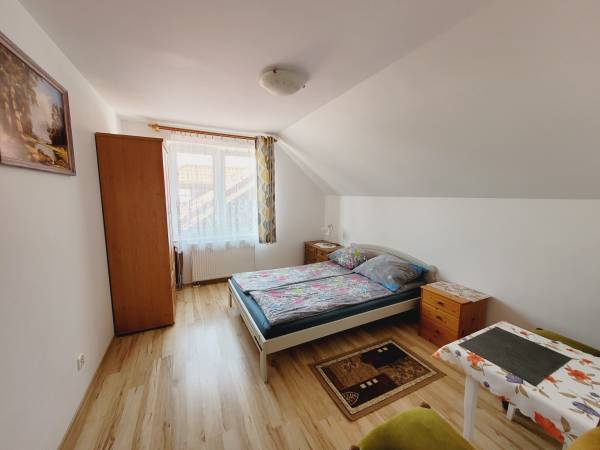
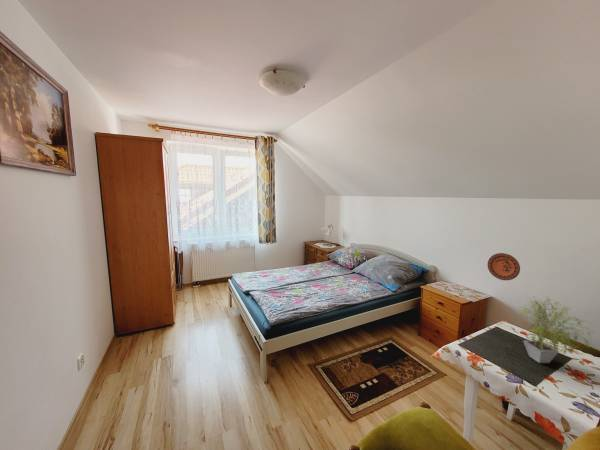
+ potted plant (550, 328)
+ decorative plate (503, 266)
